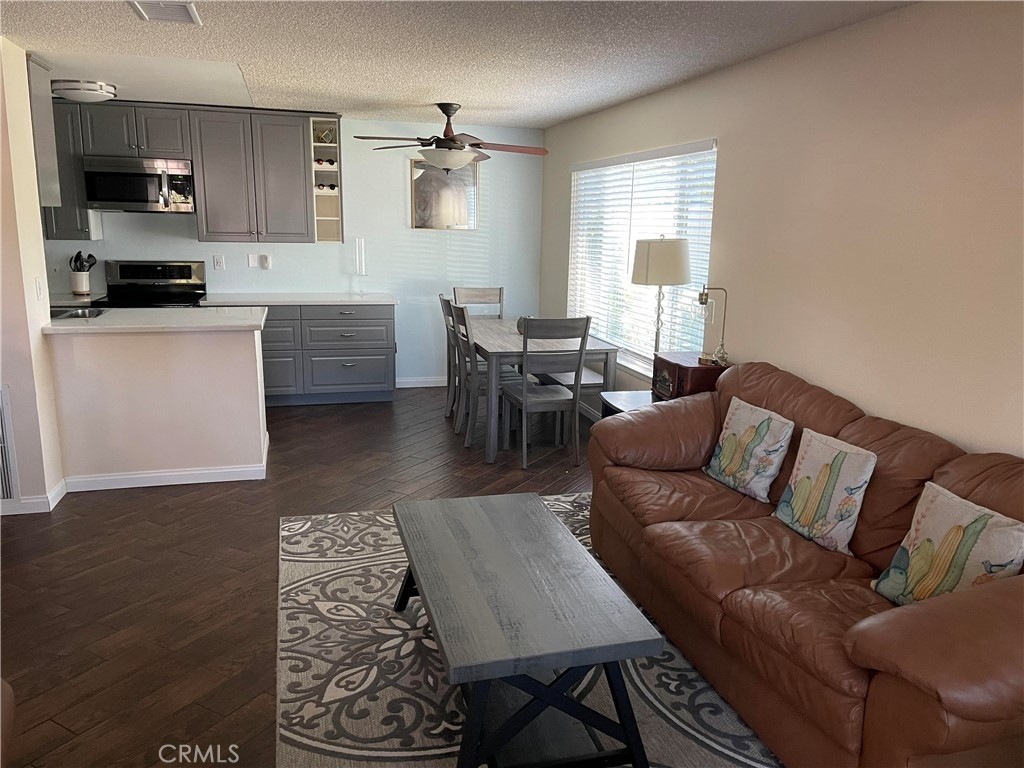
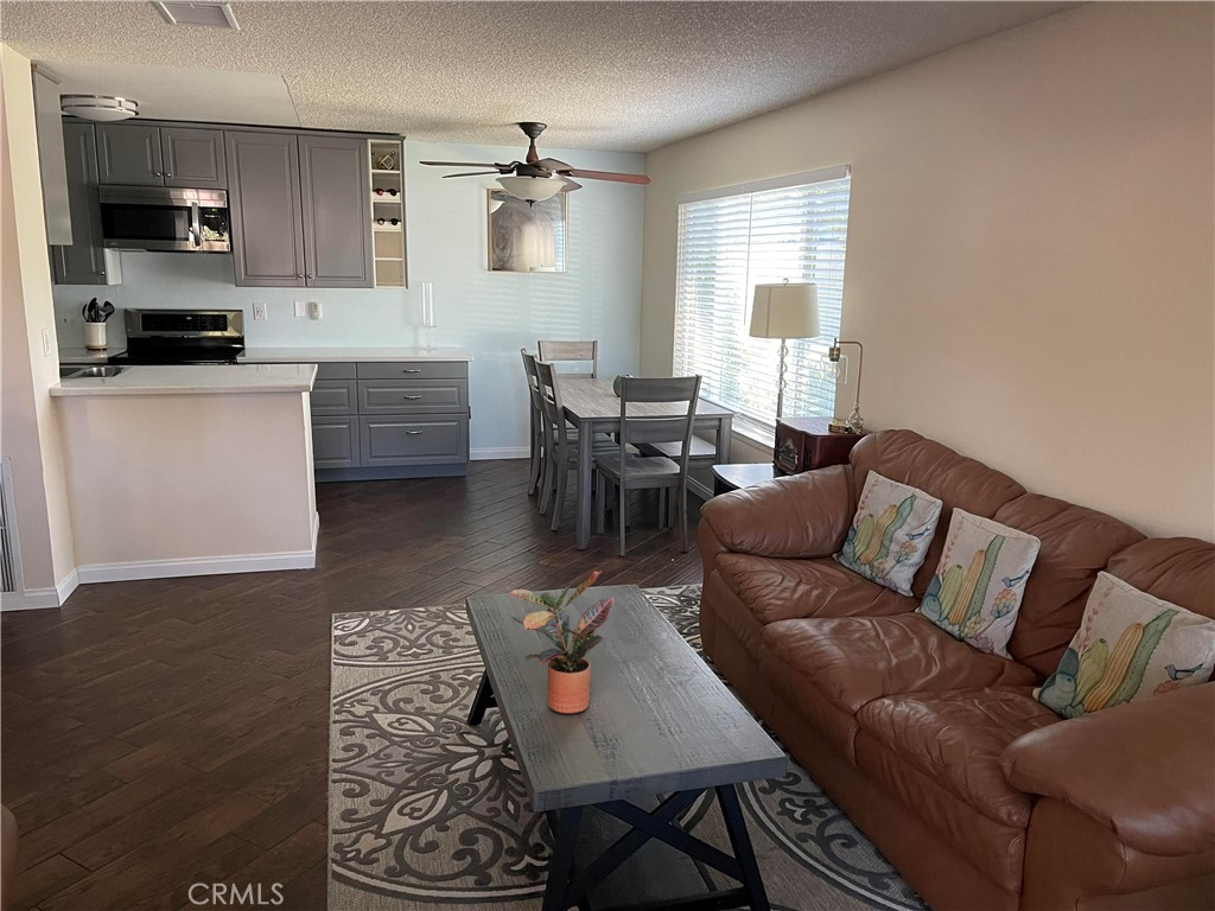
+ potted plant (556, 638)
